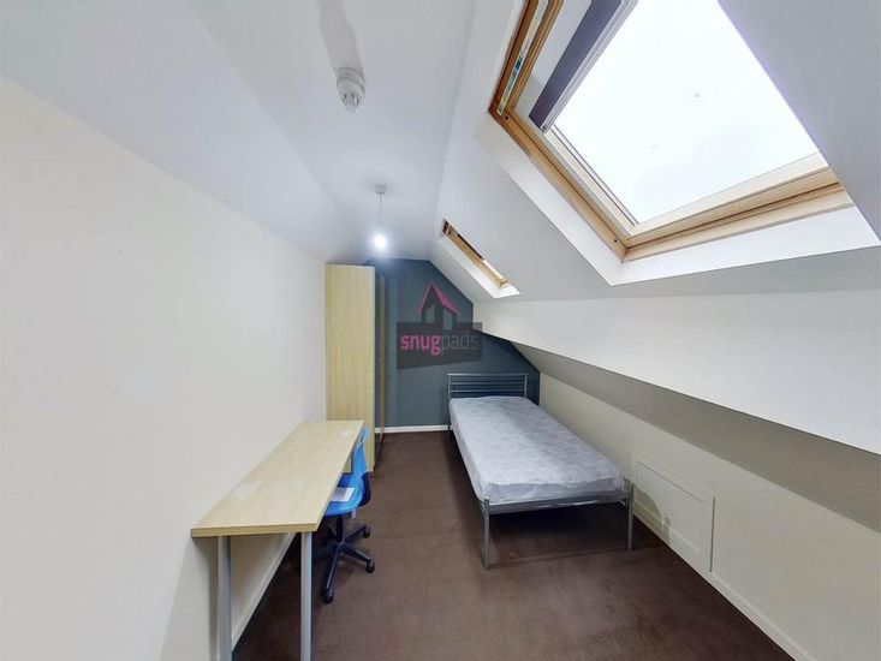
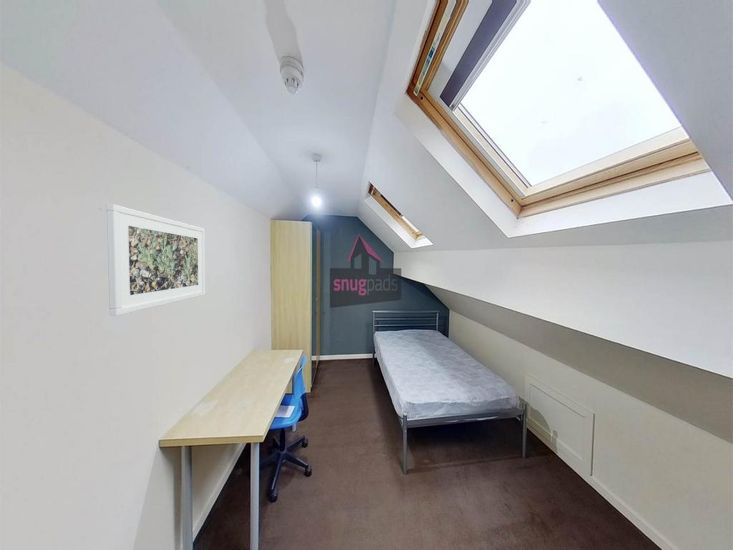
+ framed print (169, 261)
